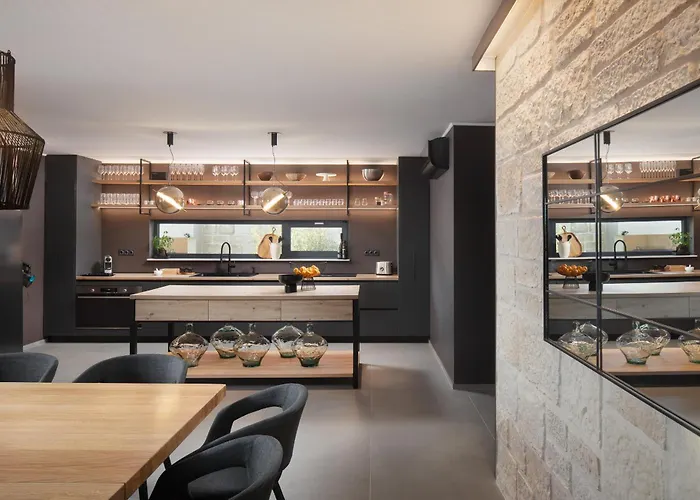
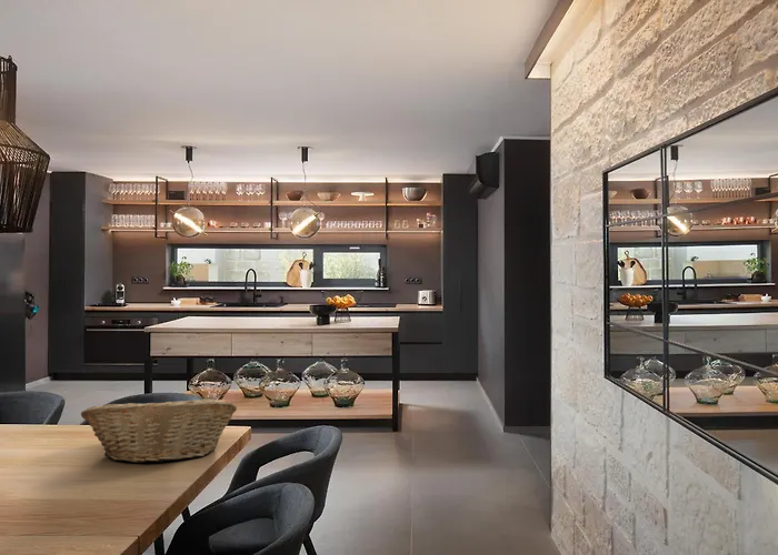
+ fruit basket (161, 422)
